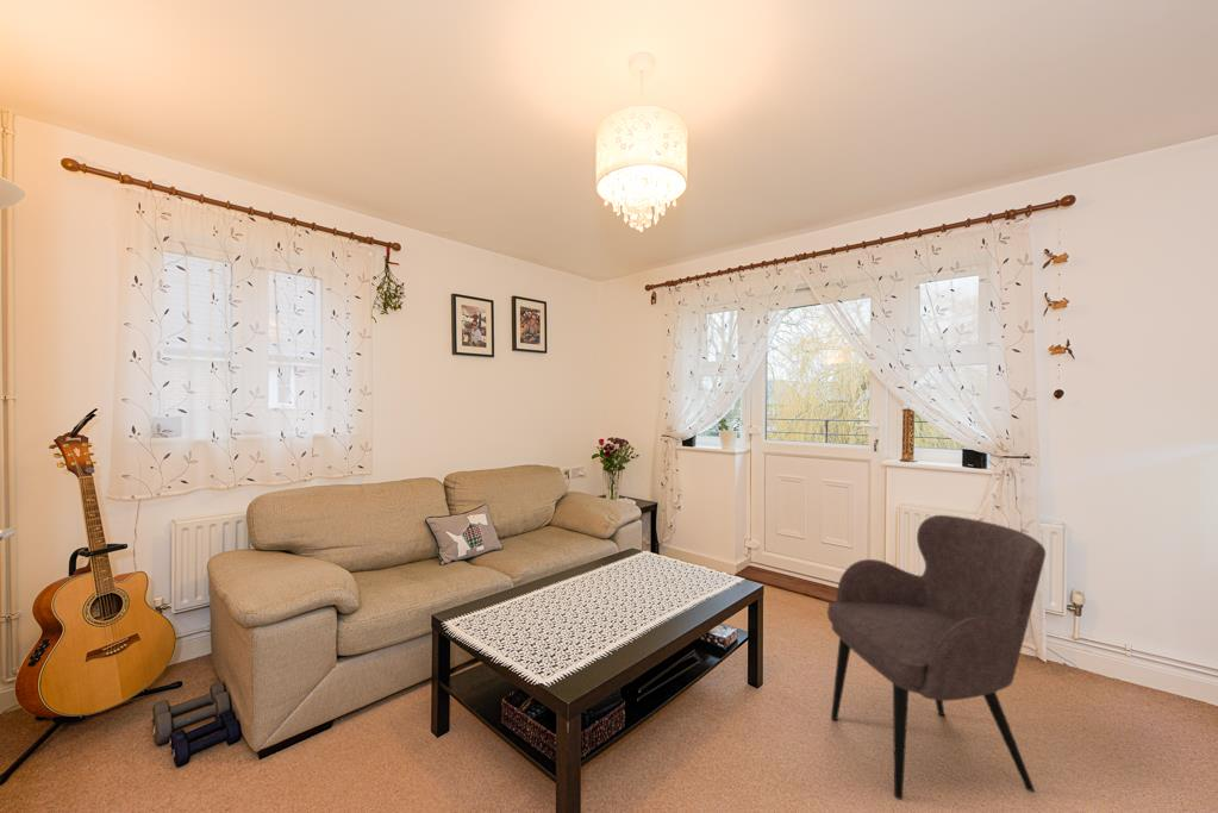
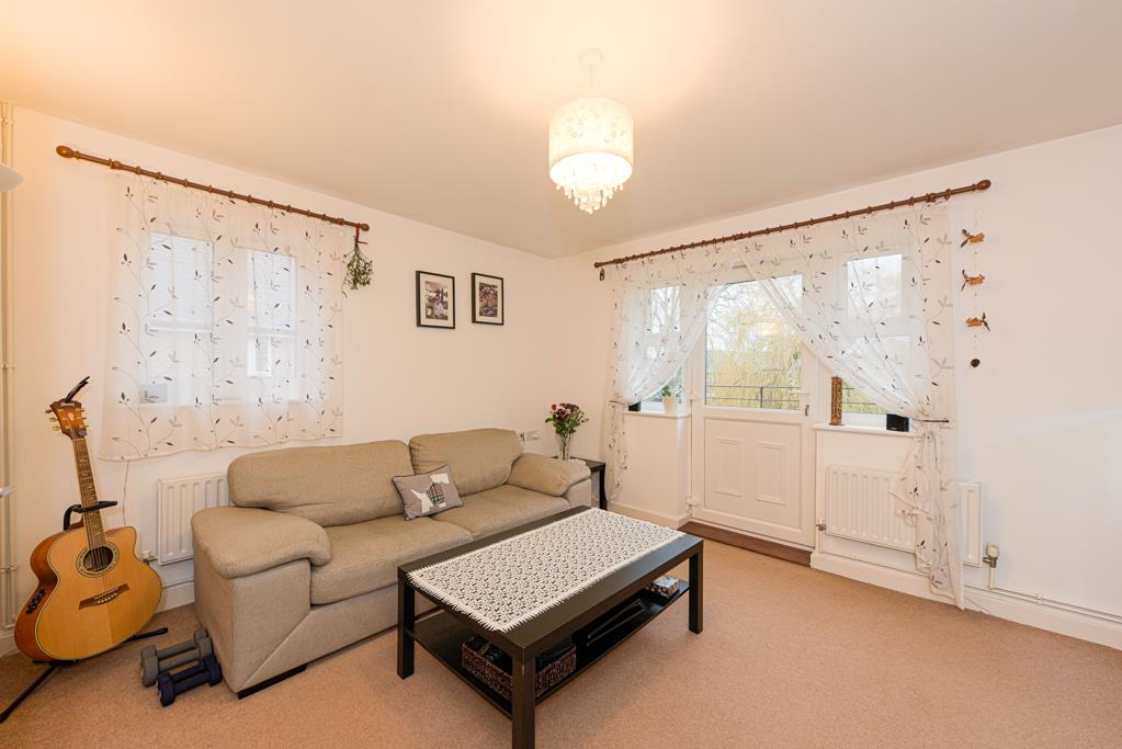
- armchair (933, 639)
